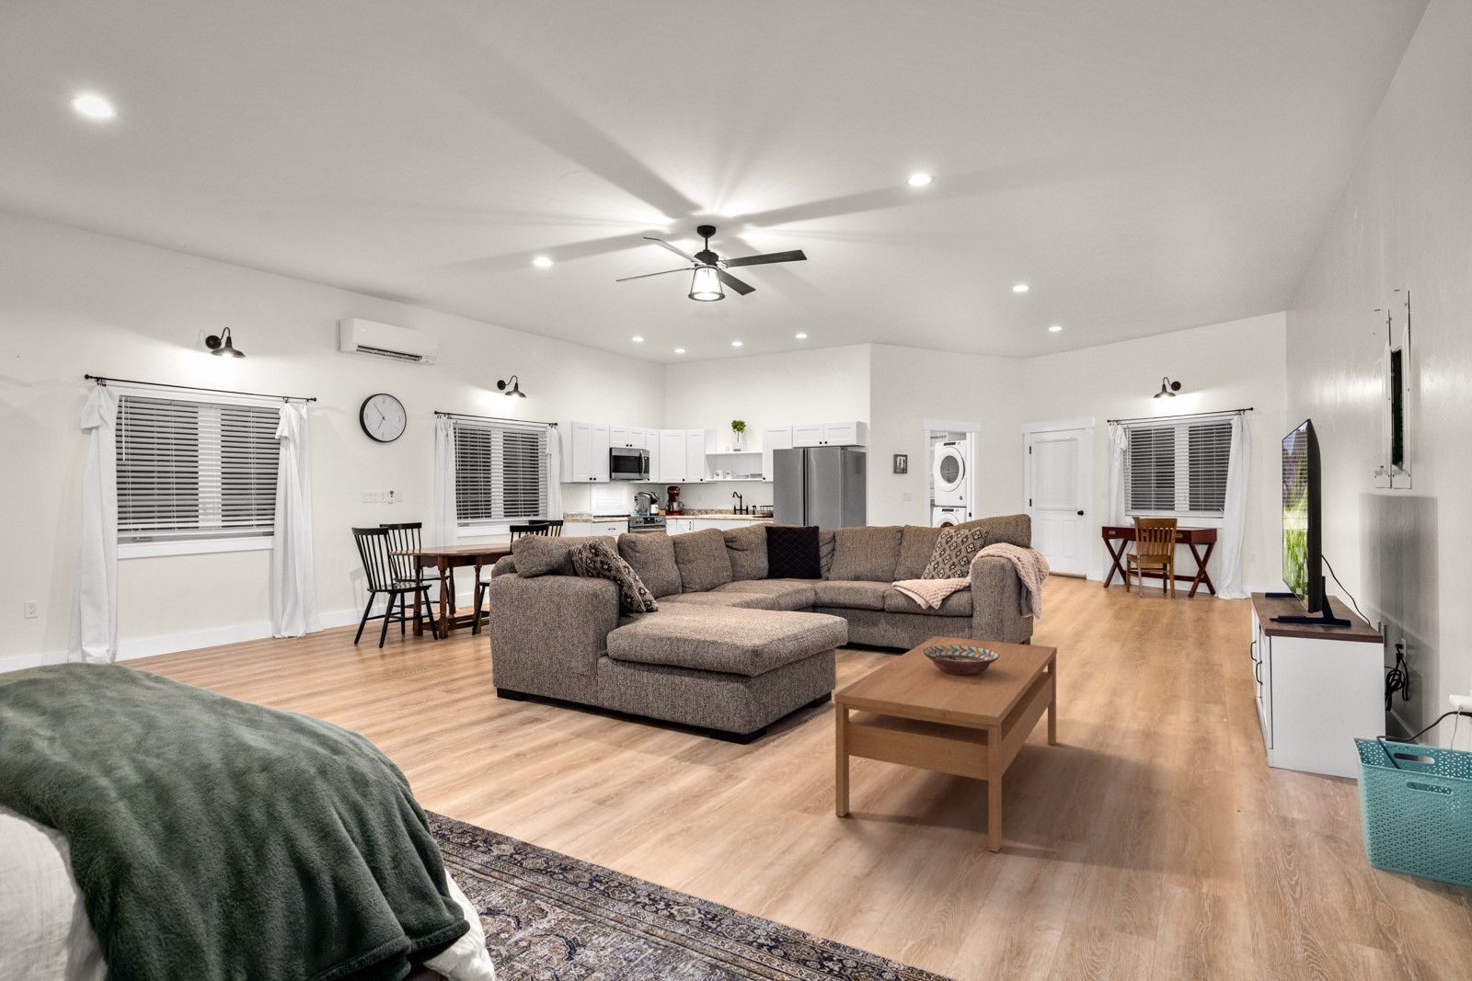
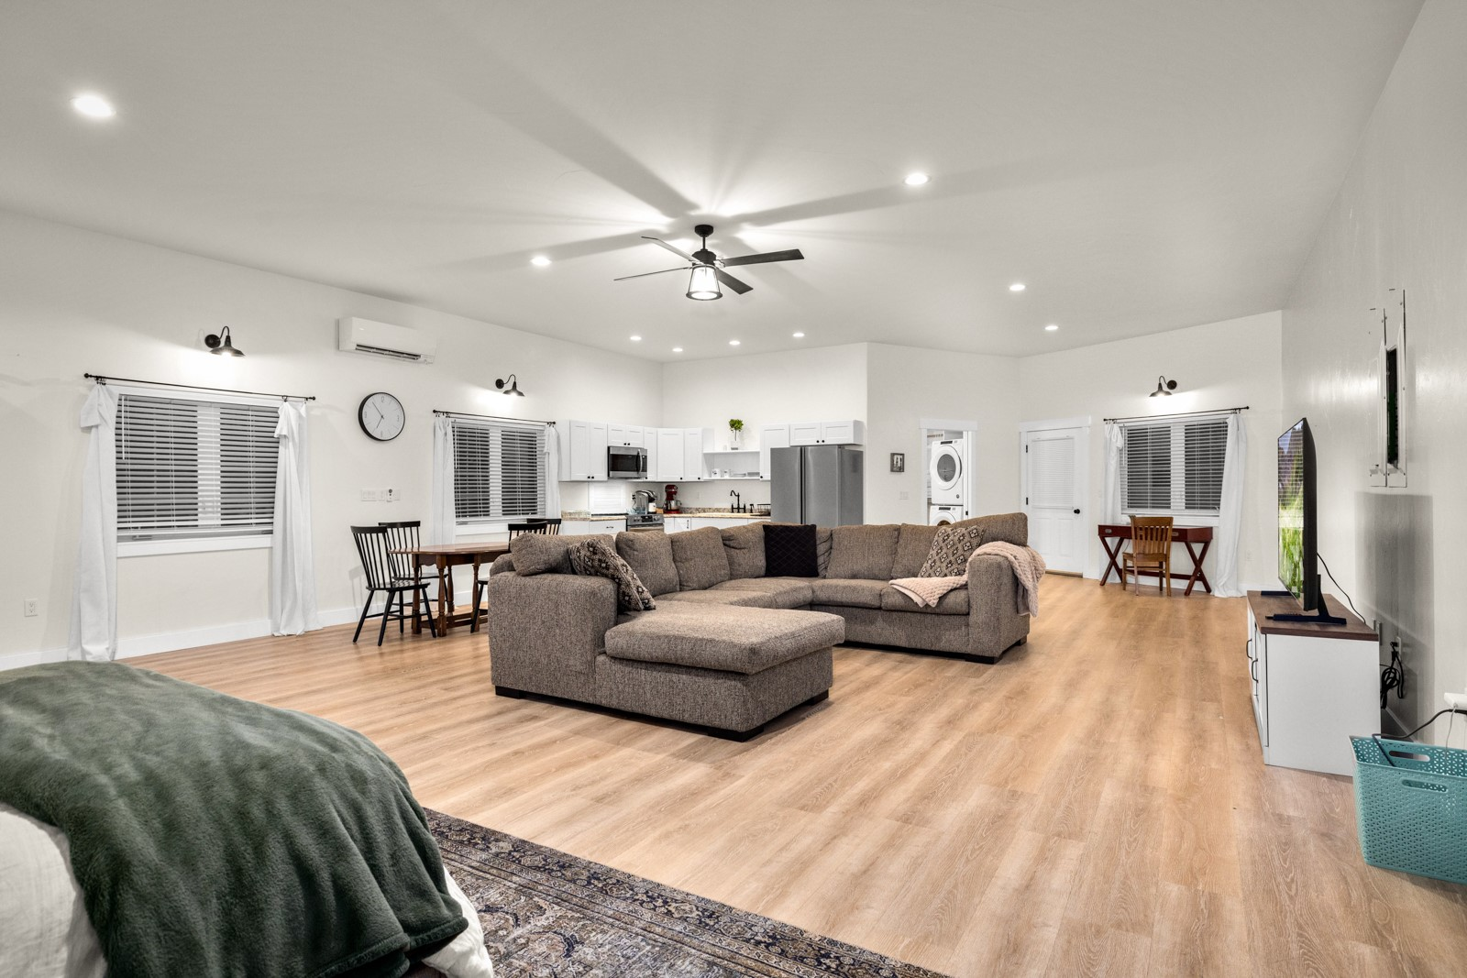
- coffee table (959, 720)
- decorative bowl (961, 661)
